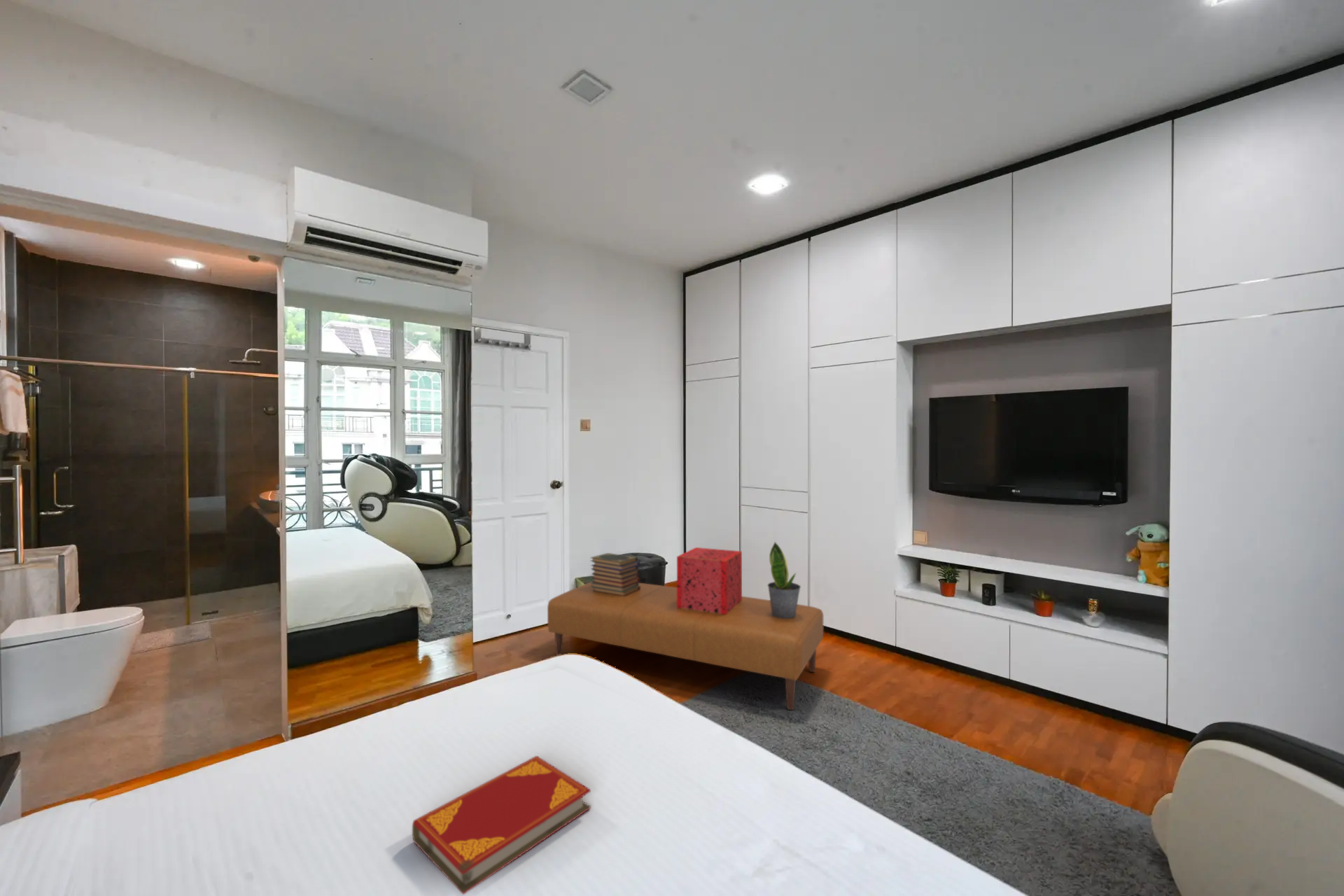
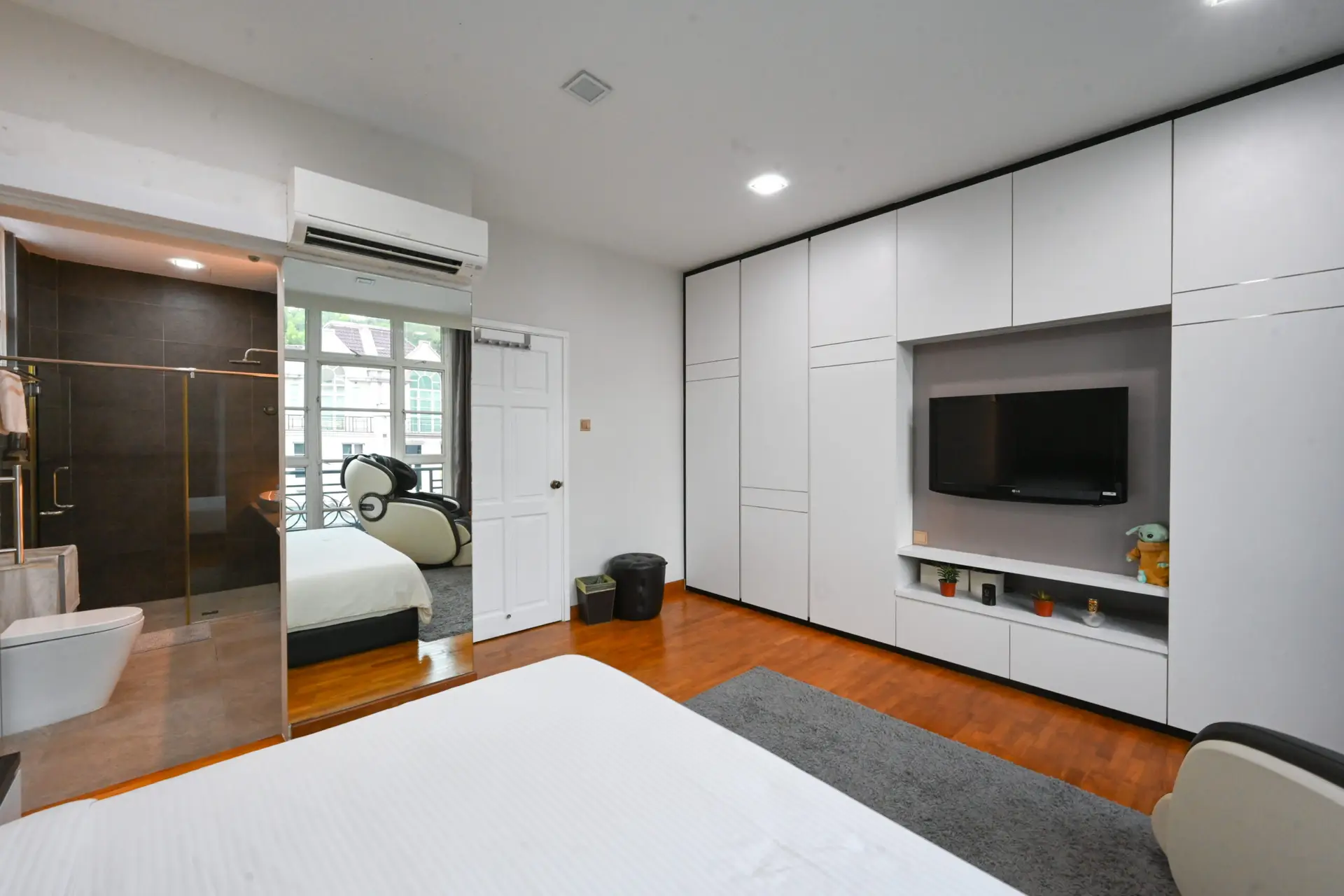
- decorative box (710, 578)
- hardback book (505, 813)
- book stack (615, 573)
- ottoman (681, 631)
- potted plant (784, 578)
